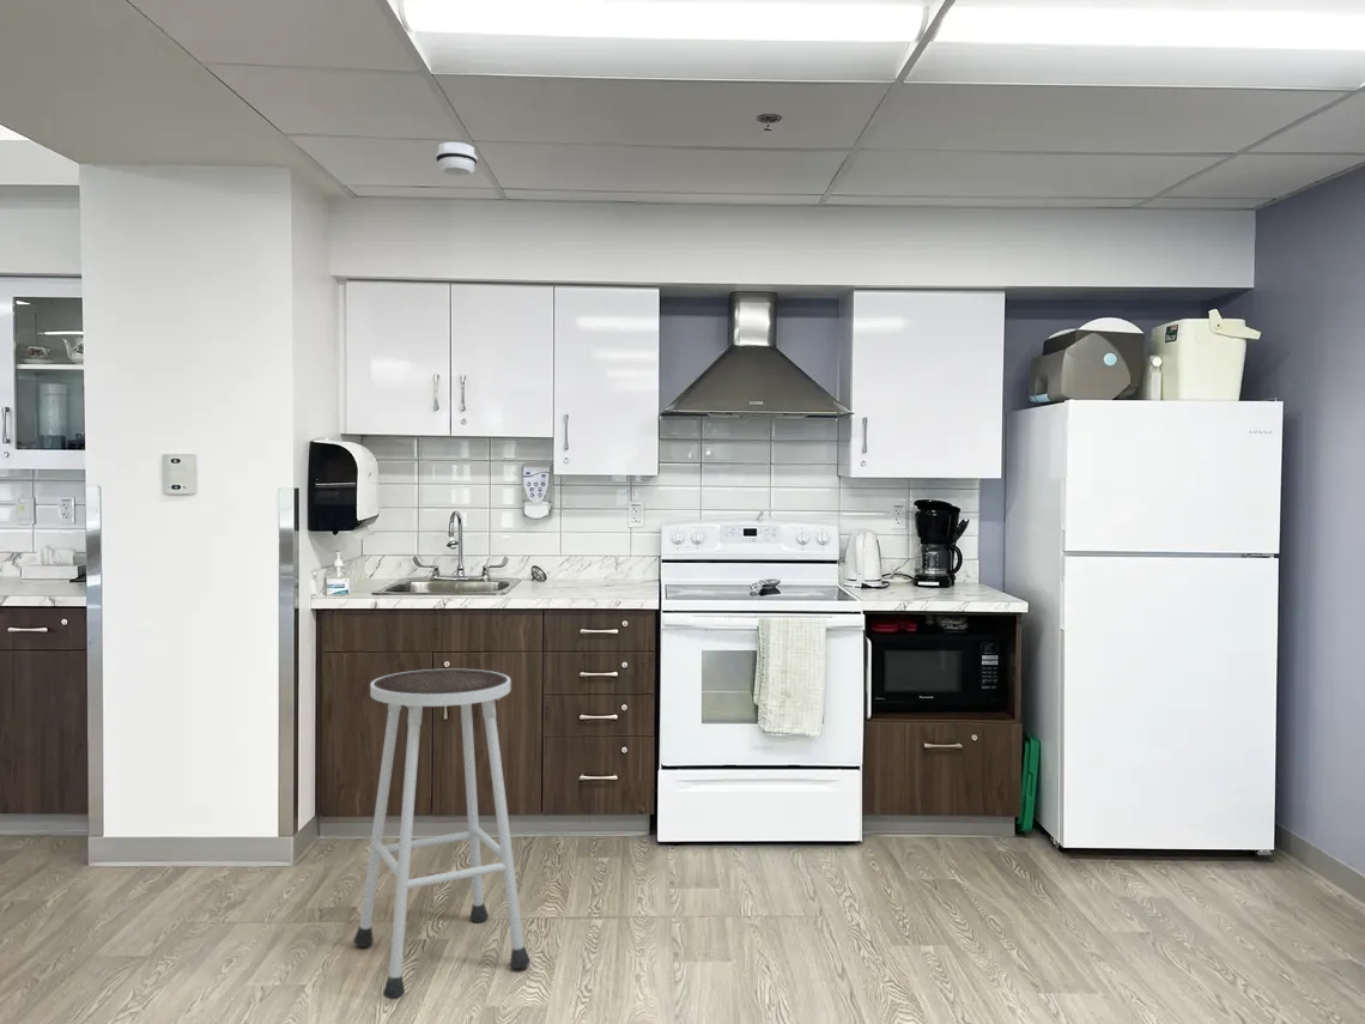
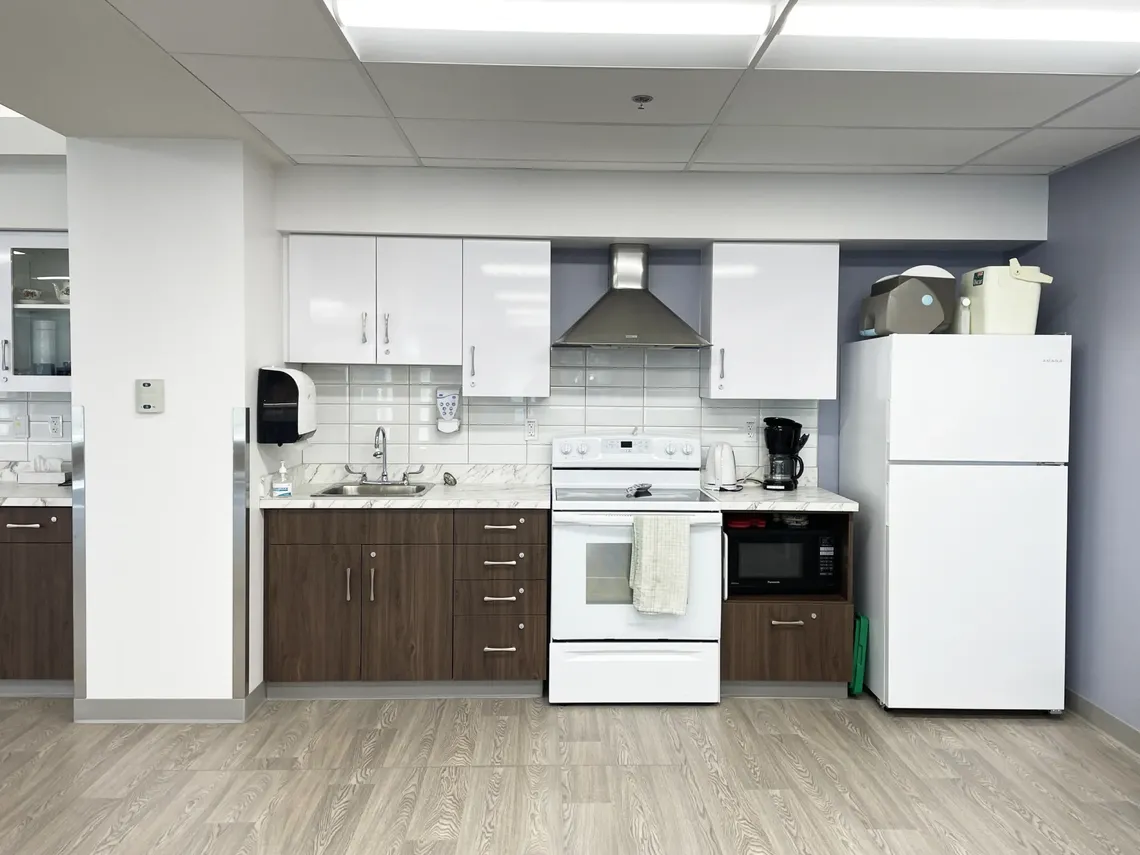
- stool (443, 835)
- smoke detector (456, 159)
